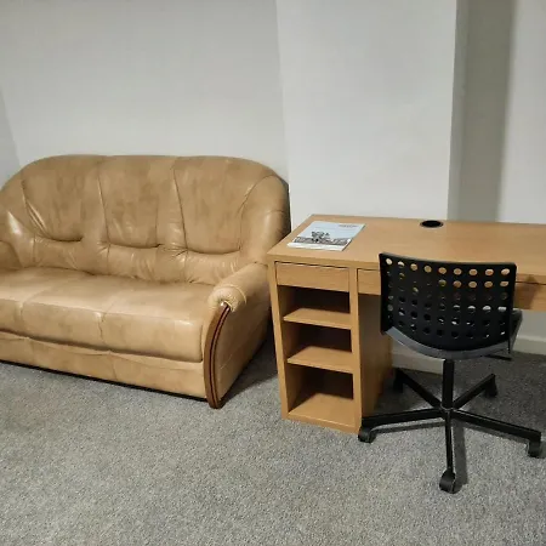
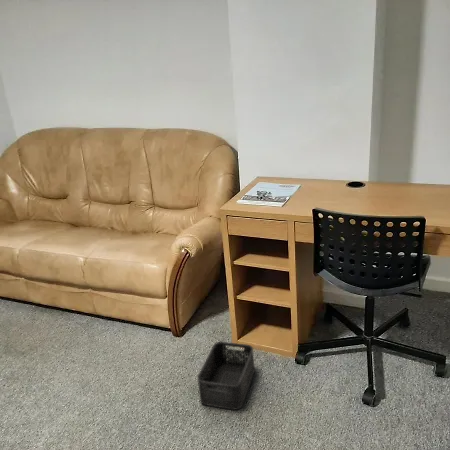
+ storage bin (227, 373)
